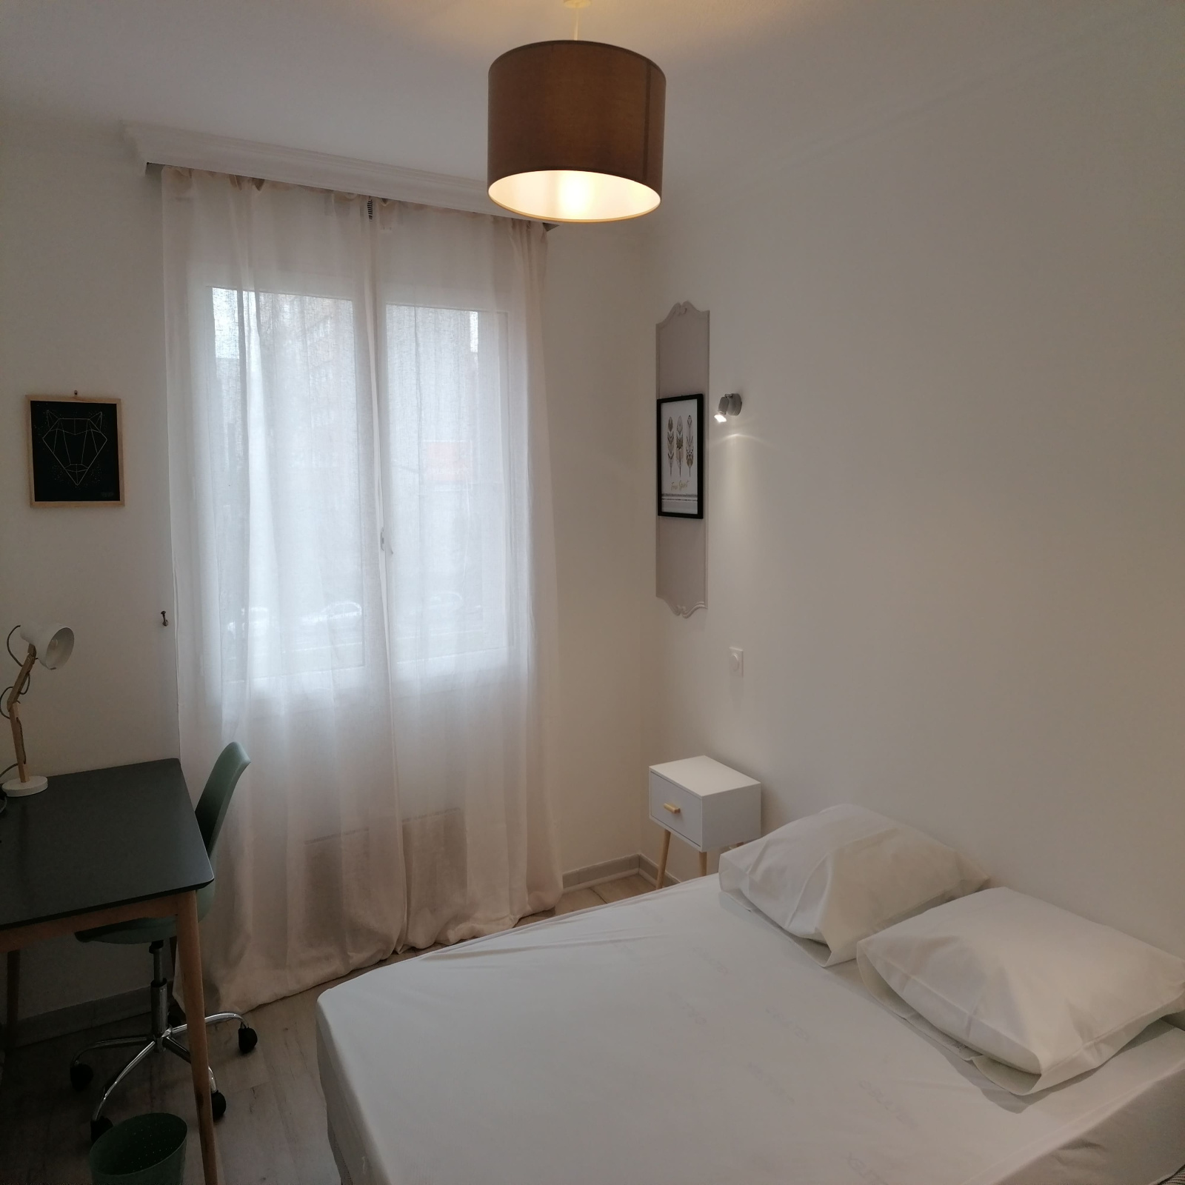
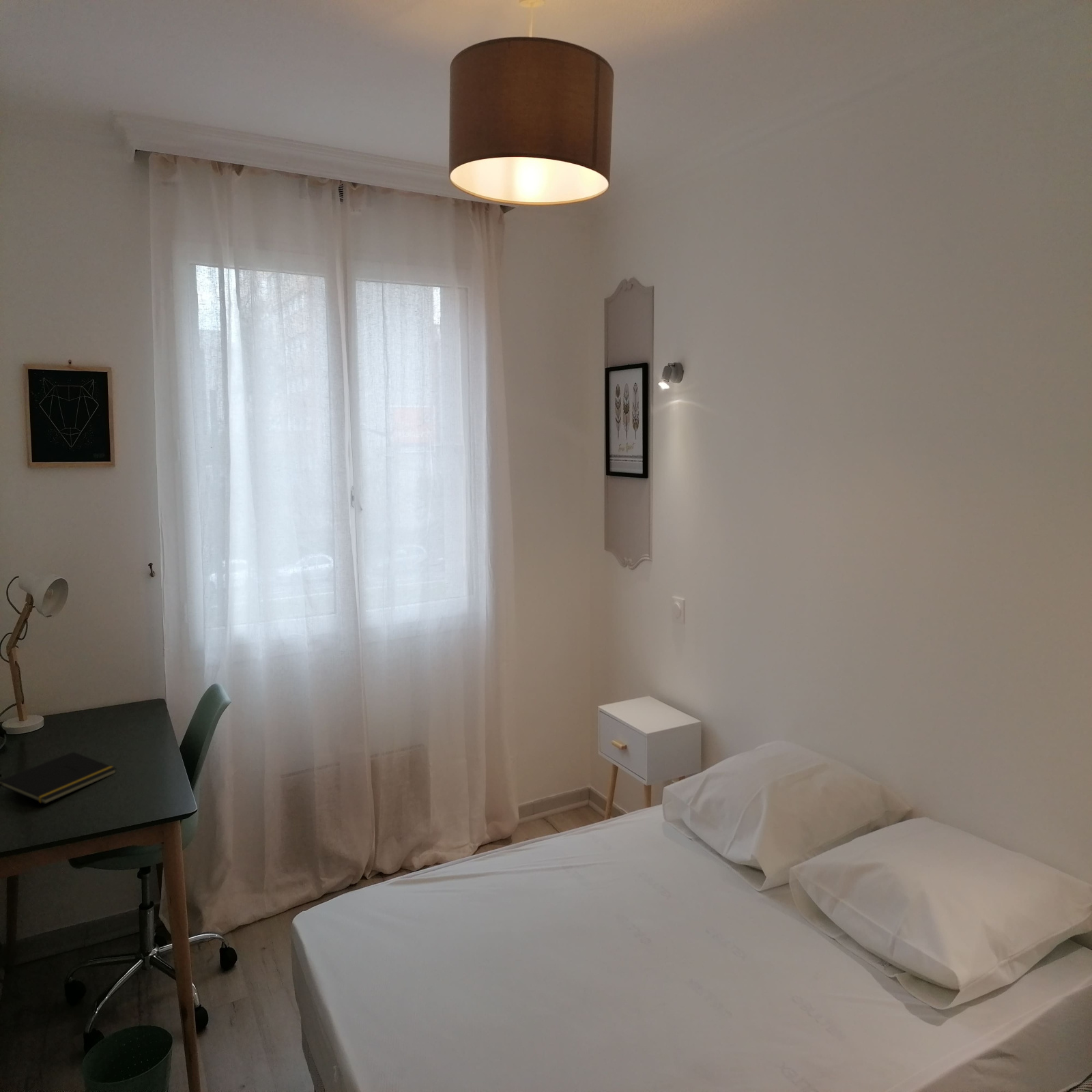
+ notepad (59, 776)
